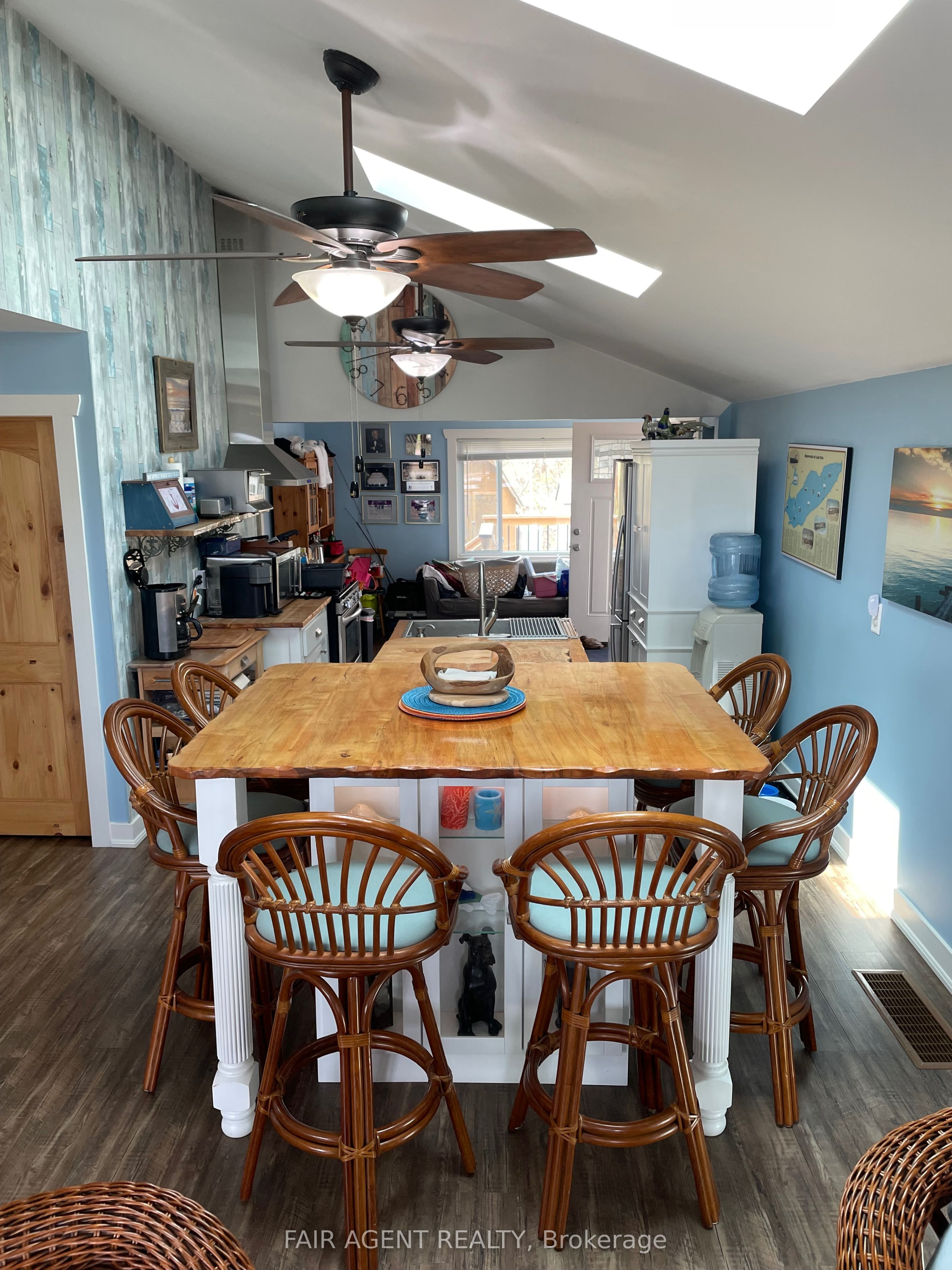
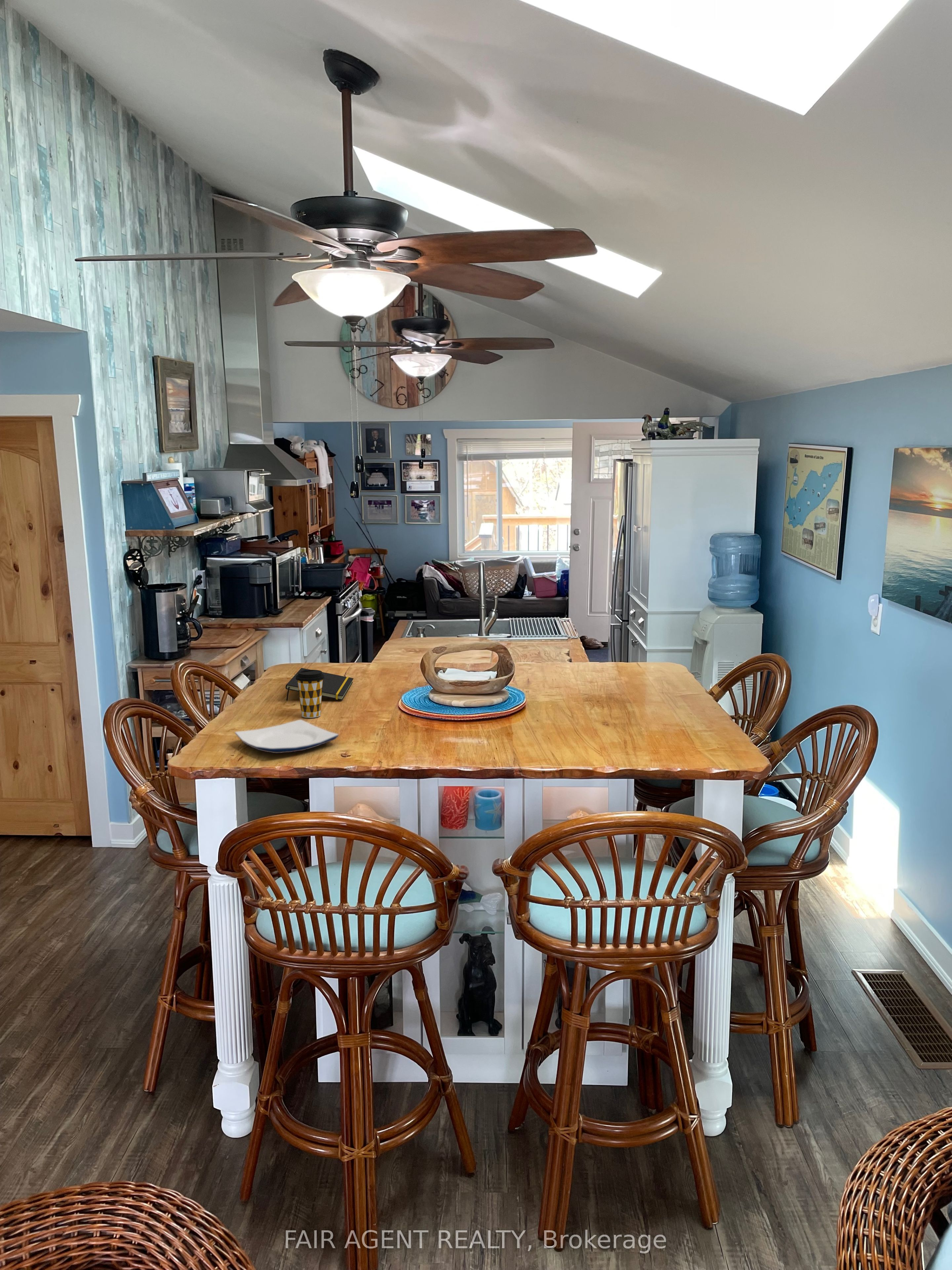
+ notepad (323, 683)
+ plate (287, 738)
+ coffee cup (310, 694)
